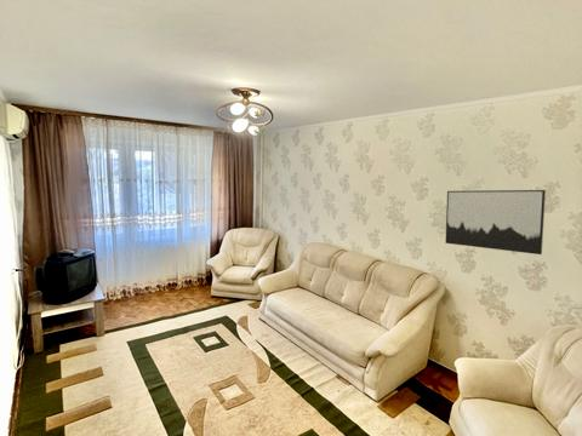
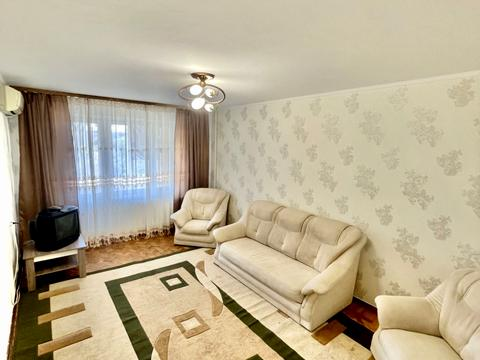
- wall art (490, 219)
